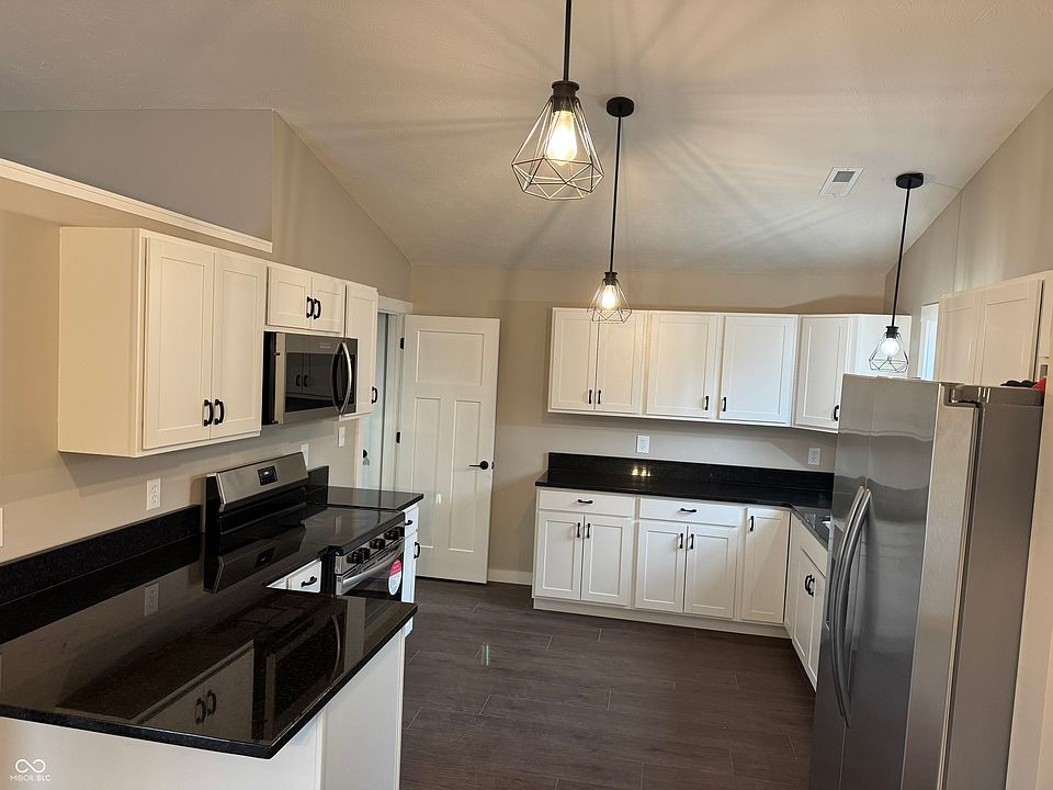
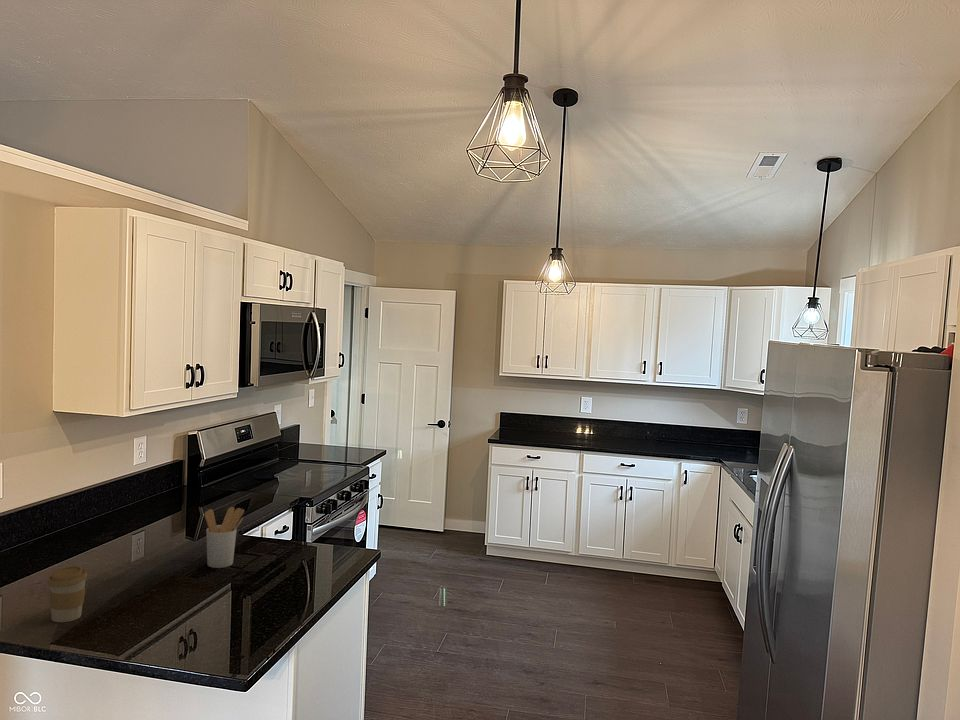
+ utensil holder (225, 535)
+ coffee cup (67, 593)
